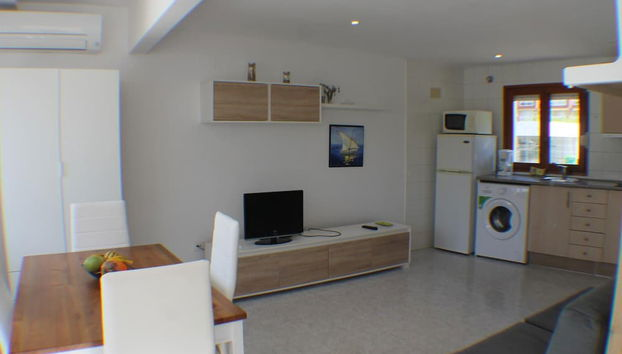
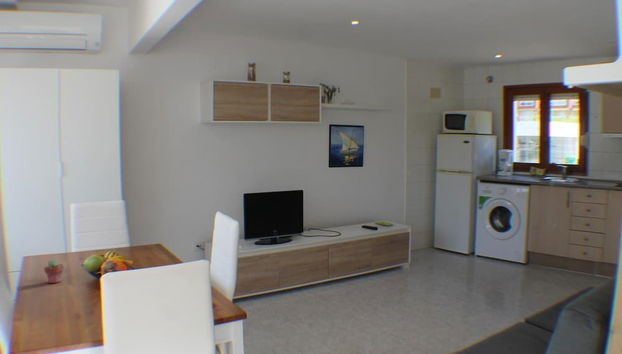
+ potted succulent (54, 270)
